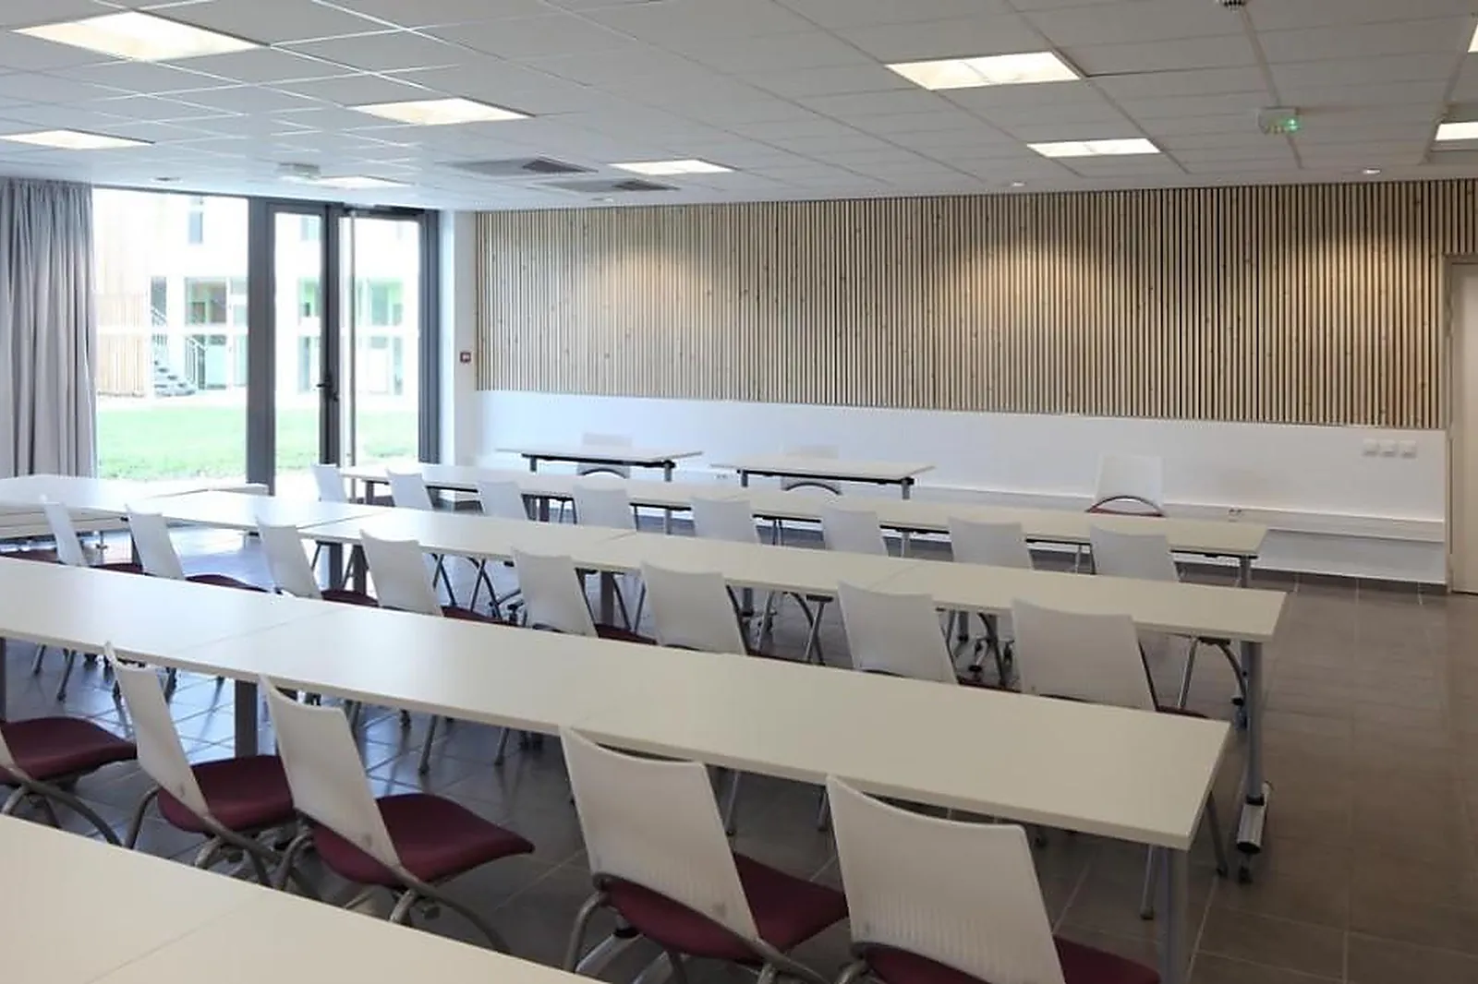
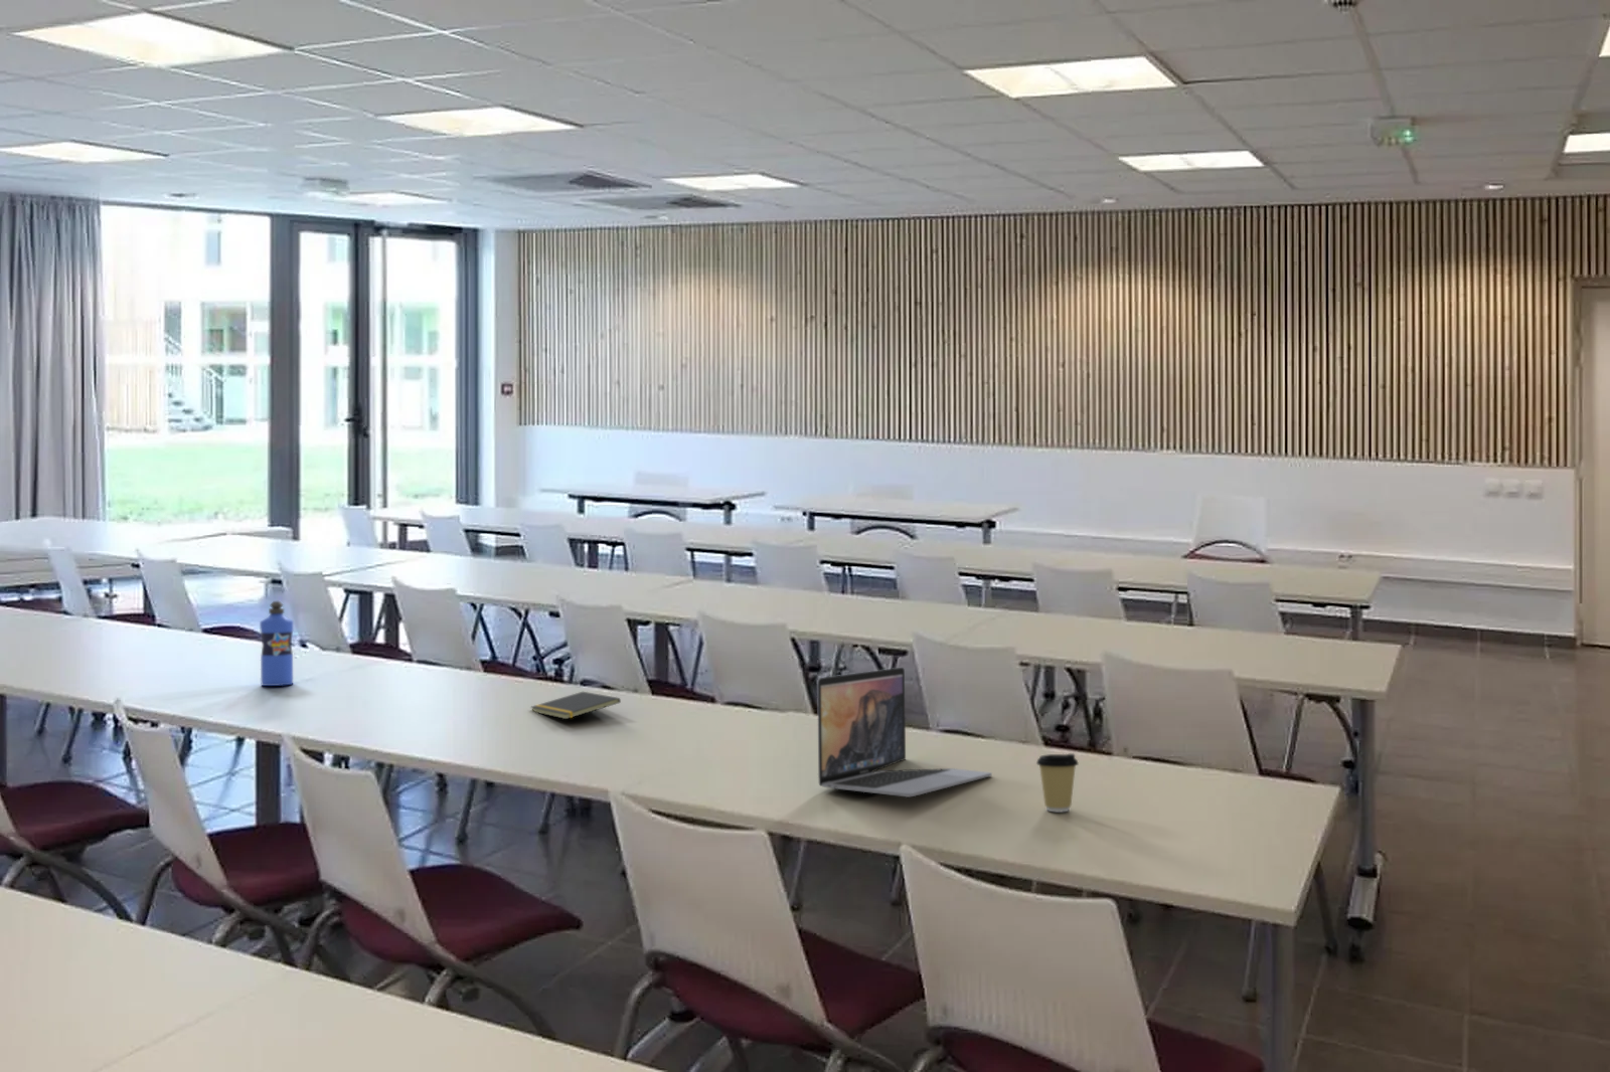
+ laptop (905, 729)
+ water bottle (277, 642)
+ coffee cup (1057, 781)
+ notepad (575, 704)
